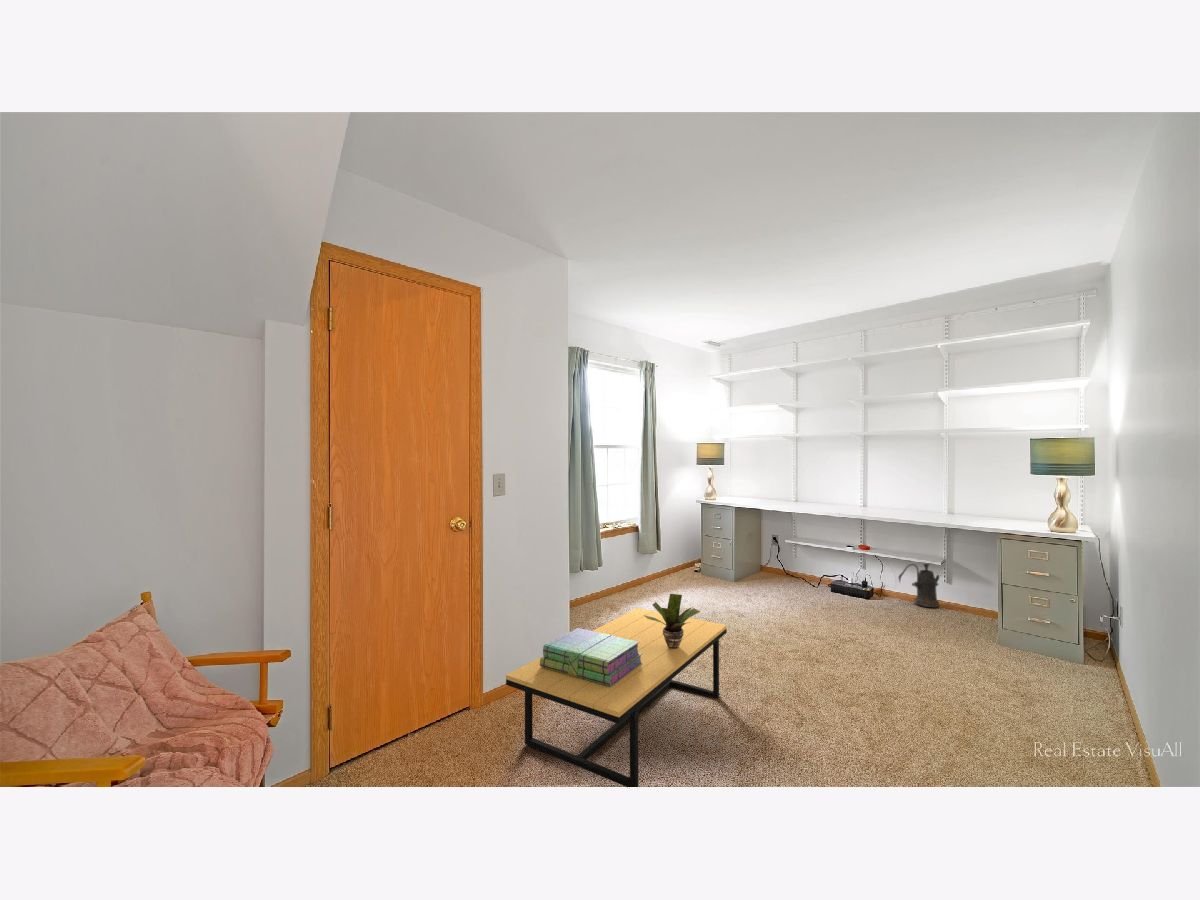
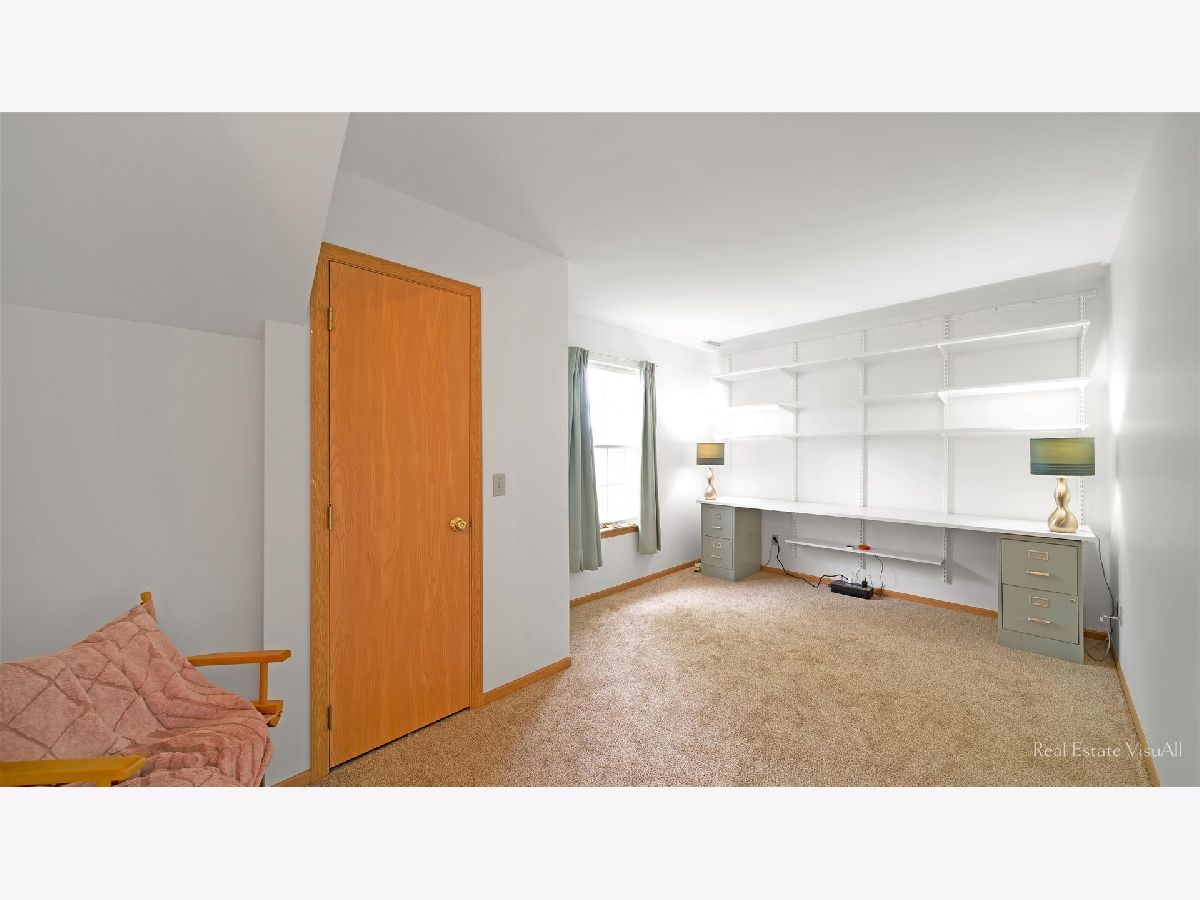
- stack of books (591, 653)
- potted plant (671, 622)
- coffee table (630, 682)
- watering can (921, 584)
